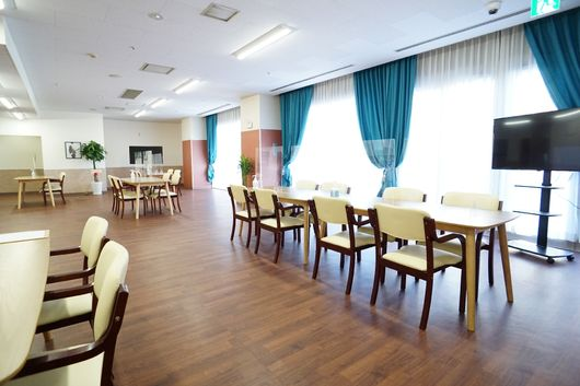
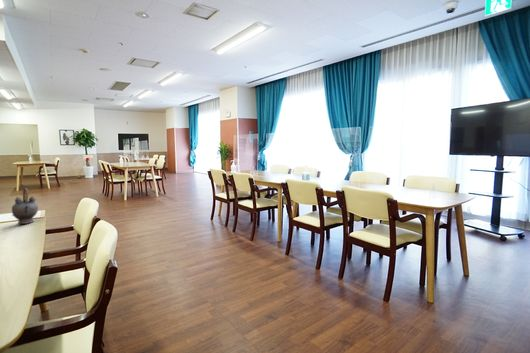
+ teapot (25, 205)
